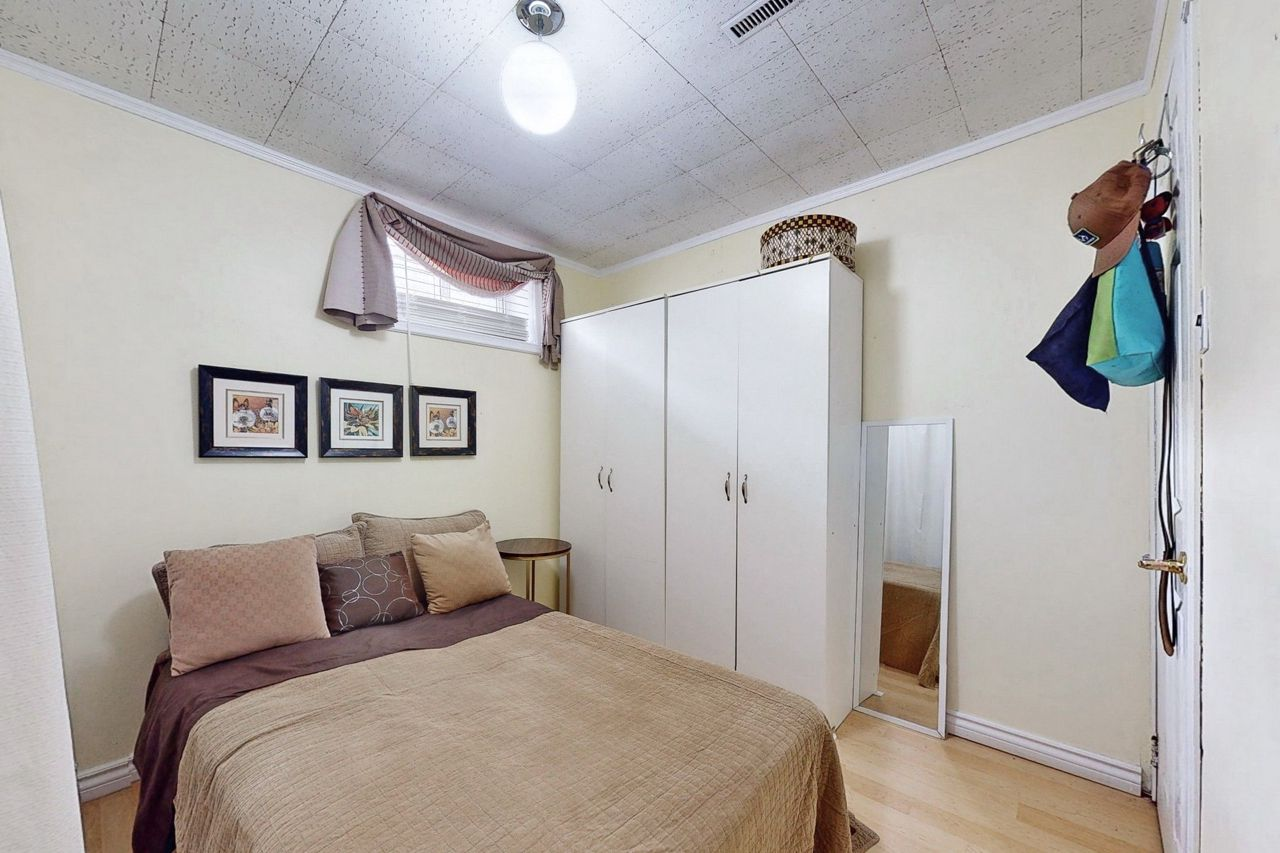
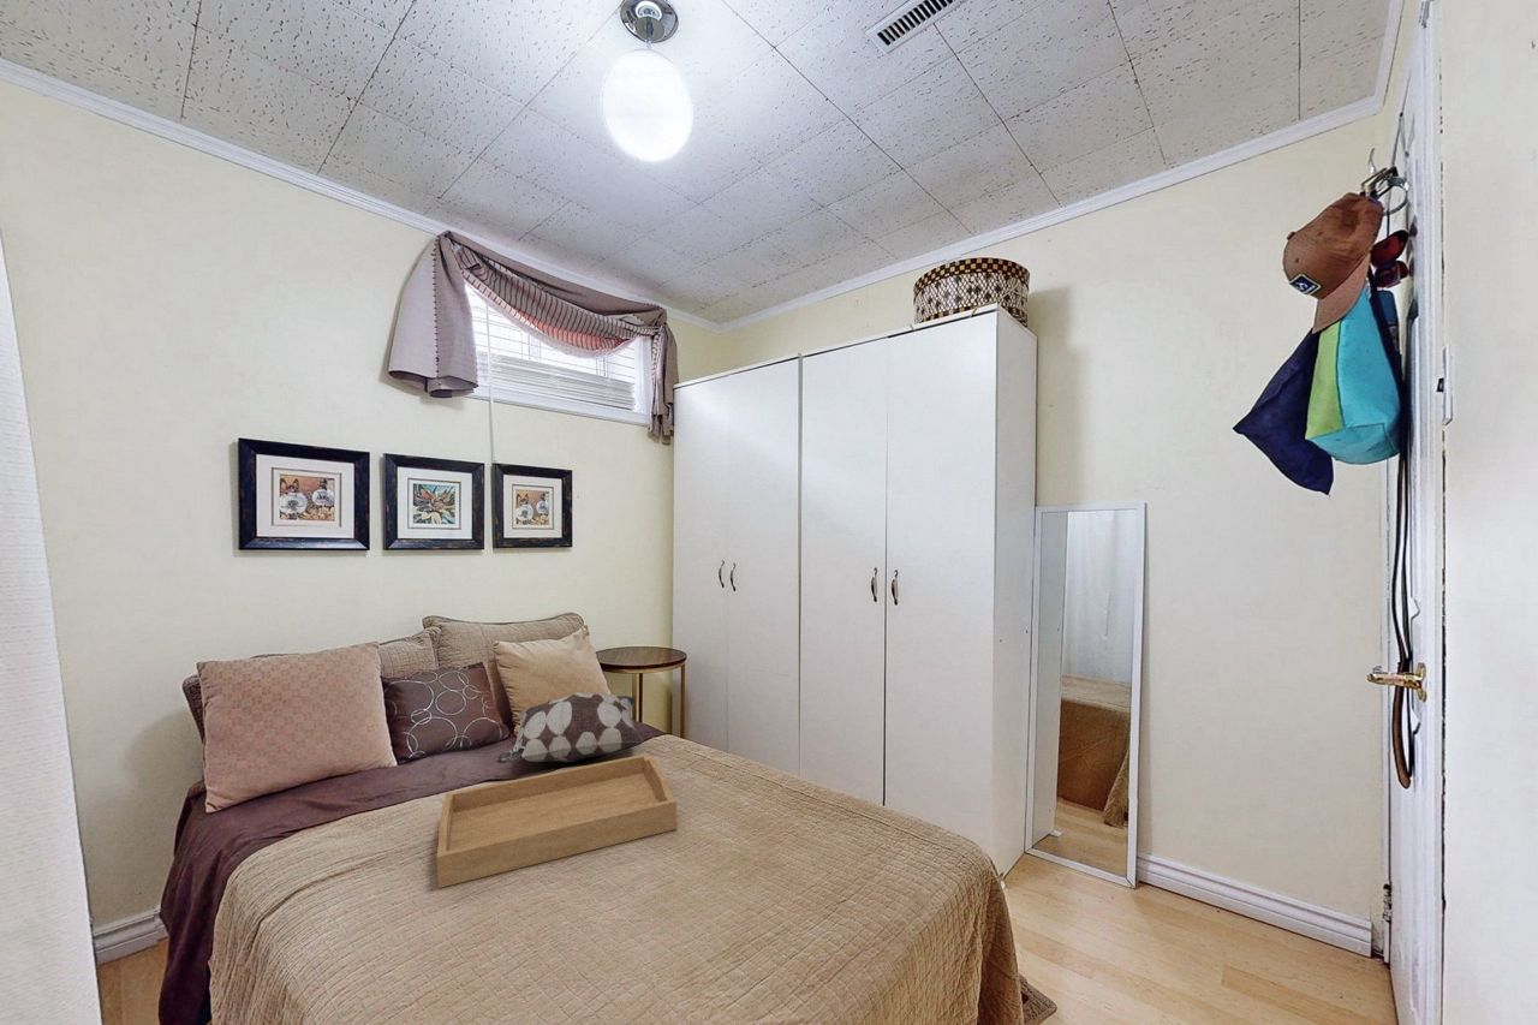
+ serving tray (558, 806)
+ decorative pillow (574, 727)
